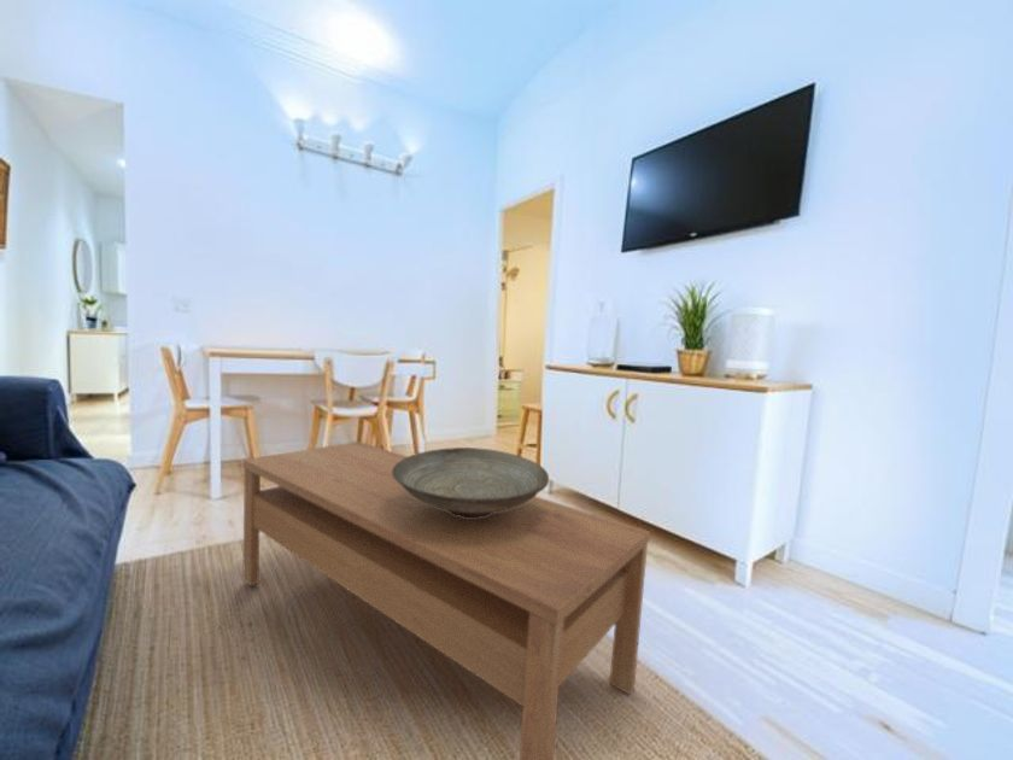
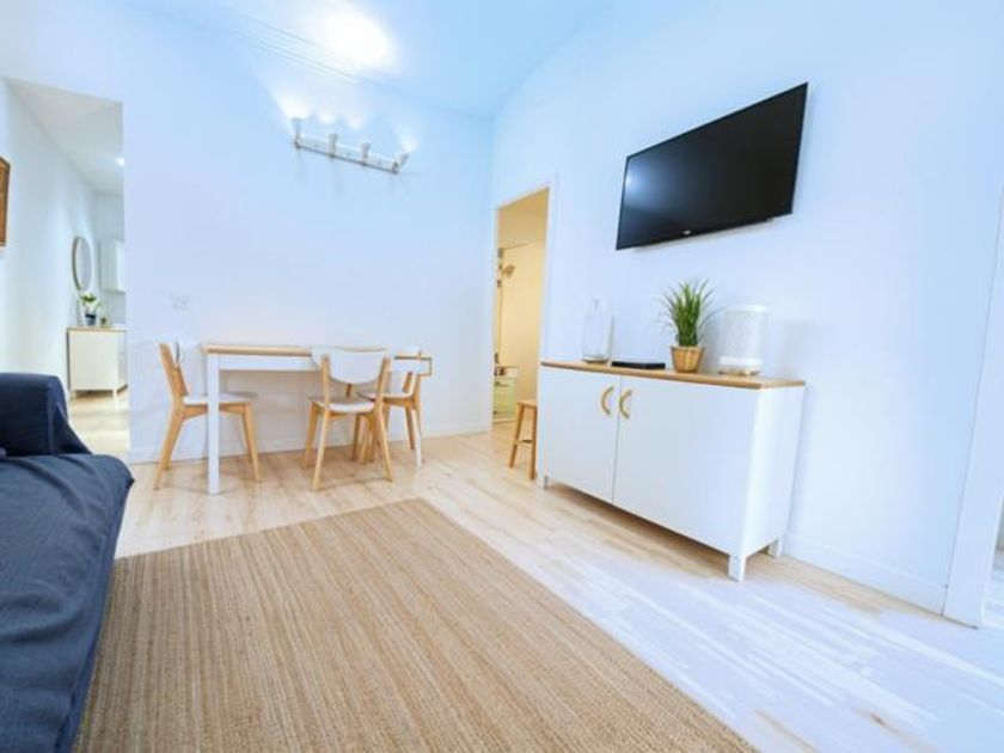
- coffee table (412, 559)
- decorative bowl (470, 486)
